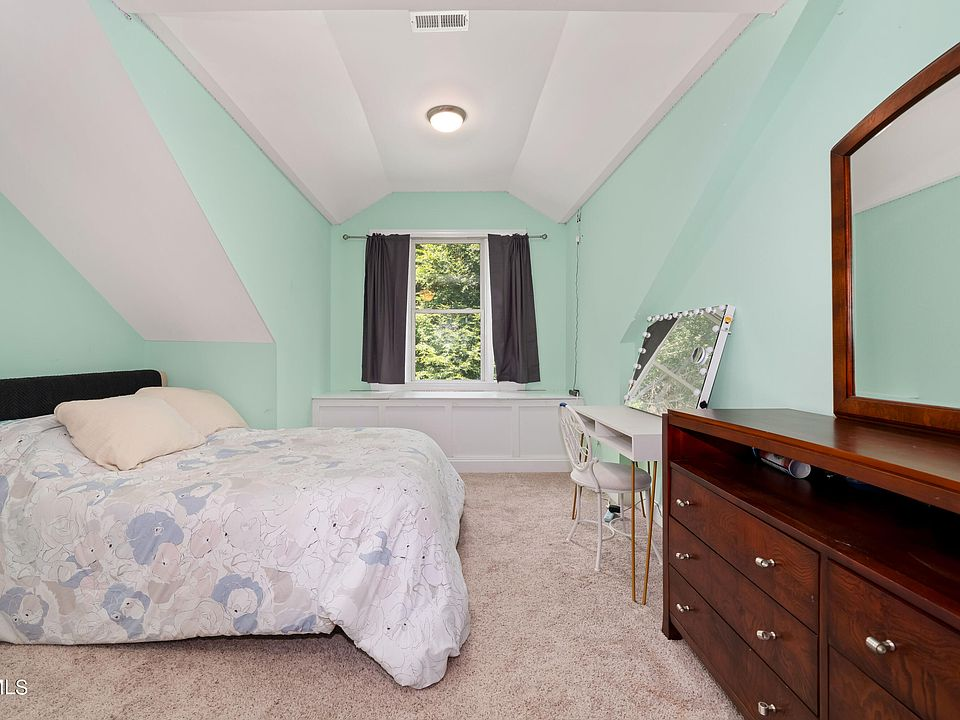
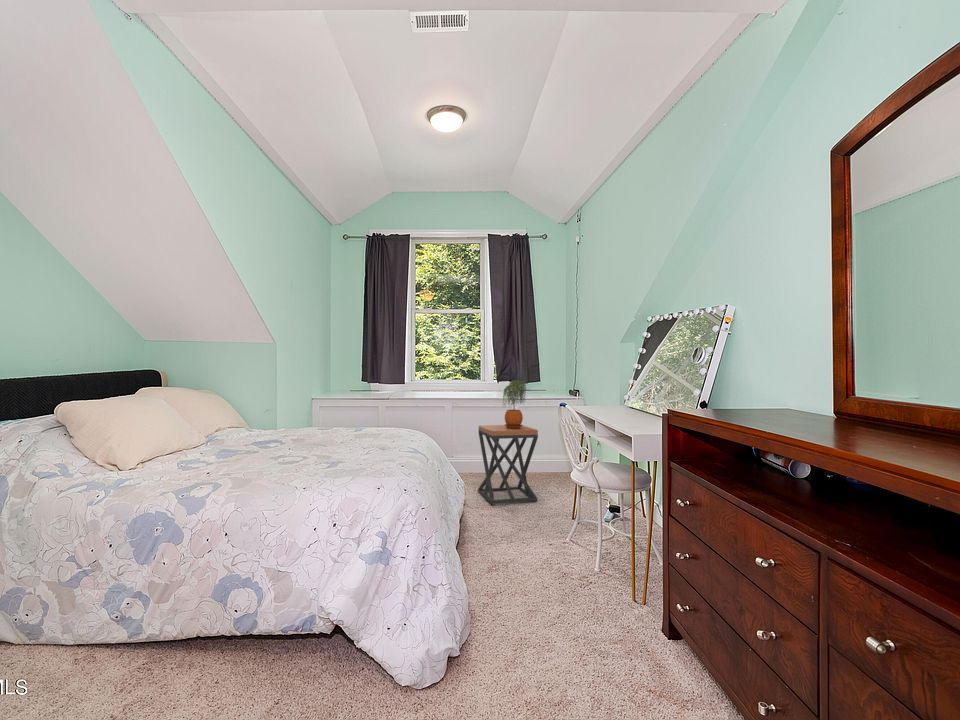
+ stool (507, 461)
+ potted plant (514, 403)
